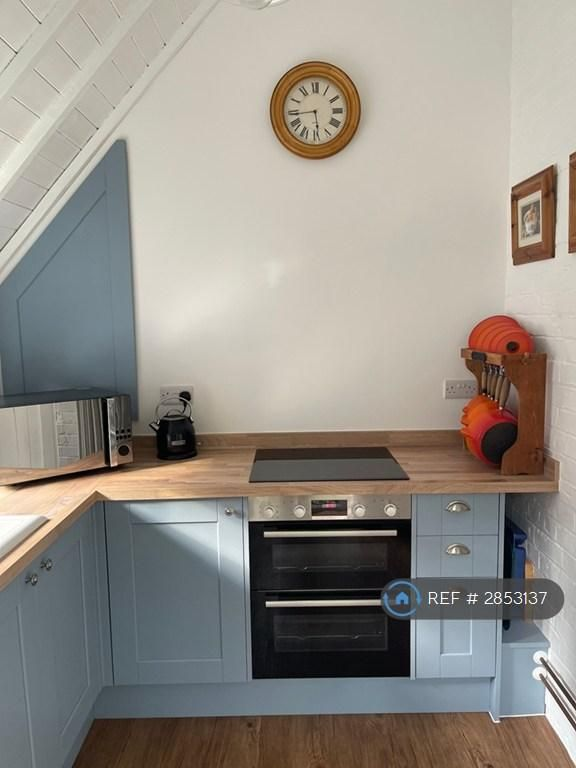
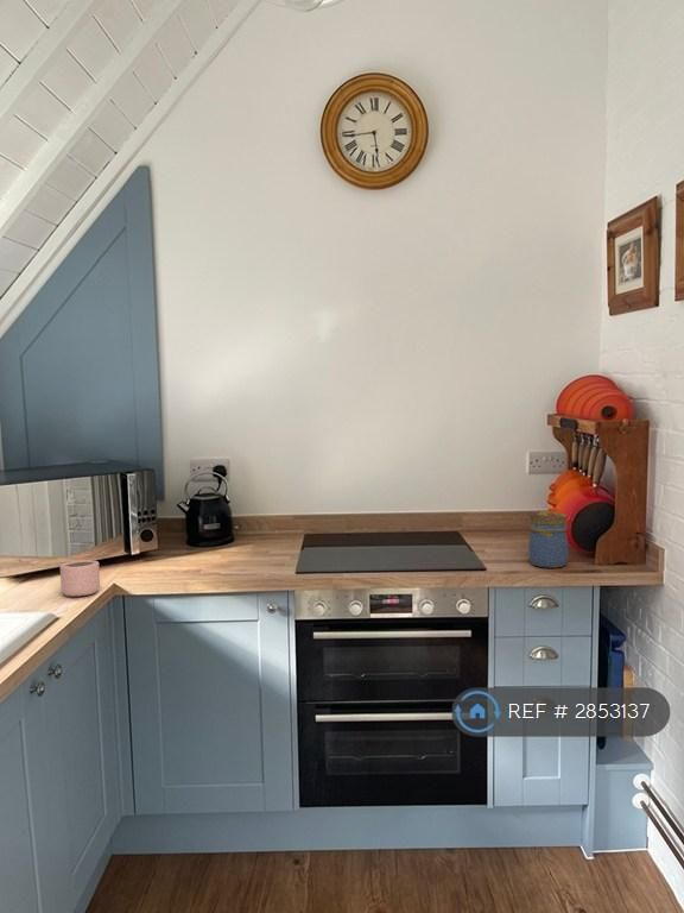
+ mug (76, 577)
+ jar (549, 537)
